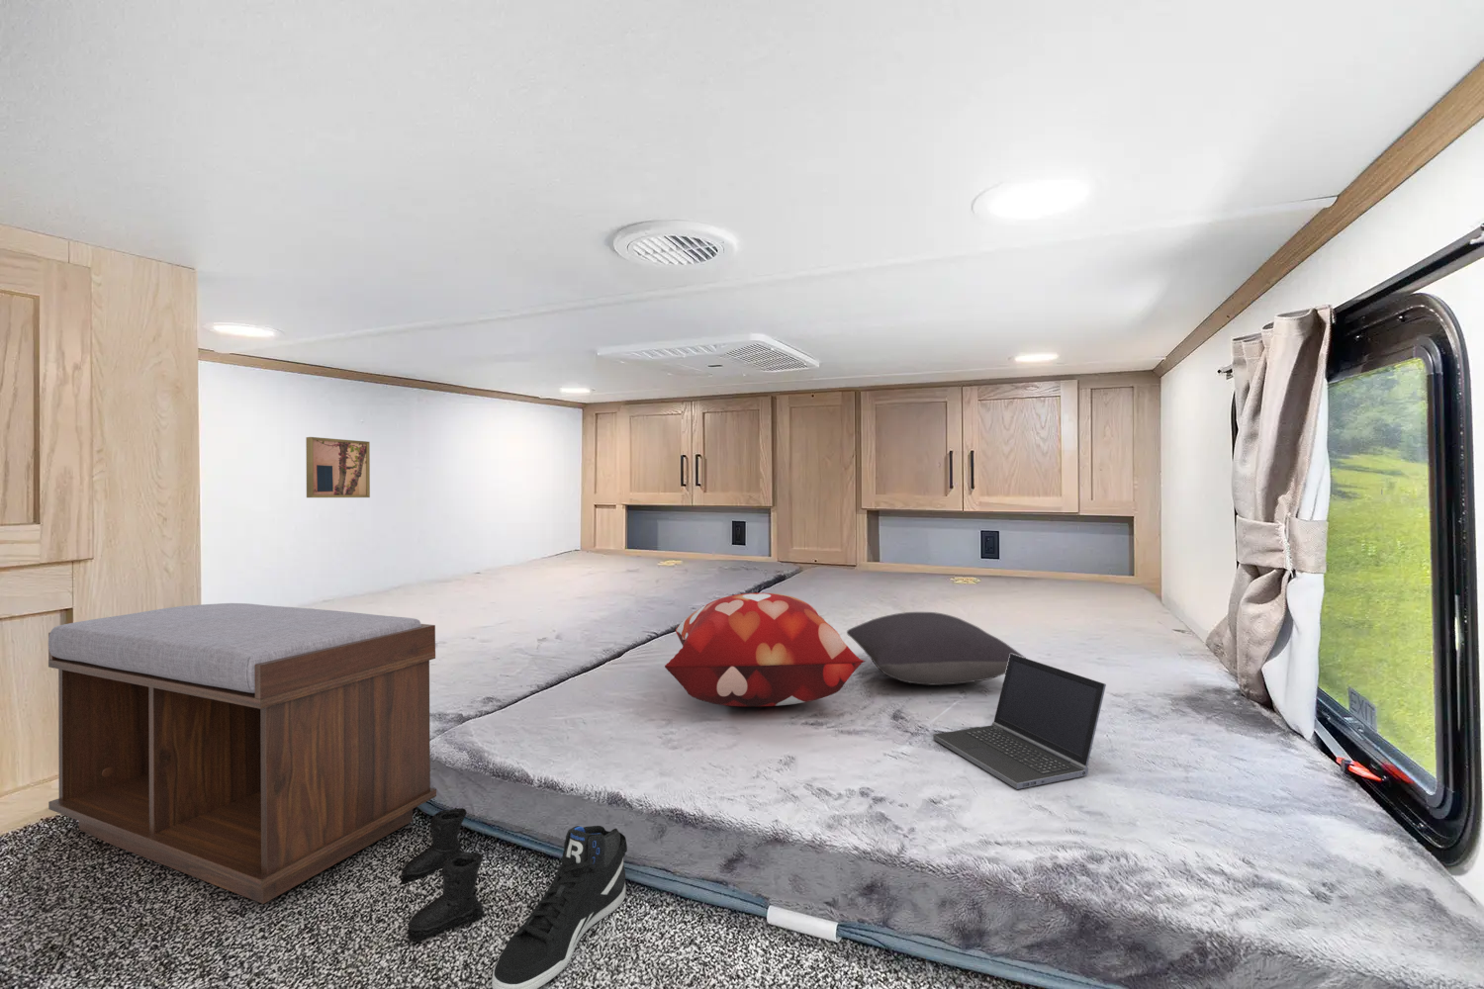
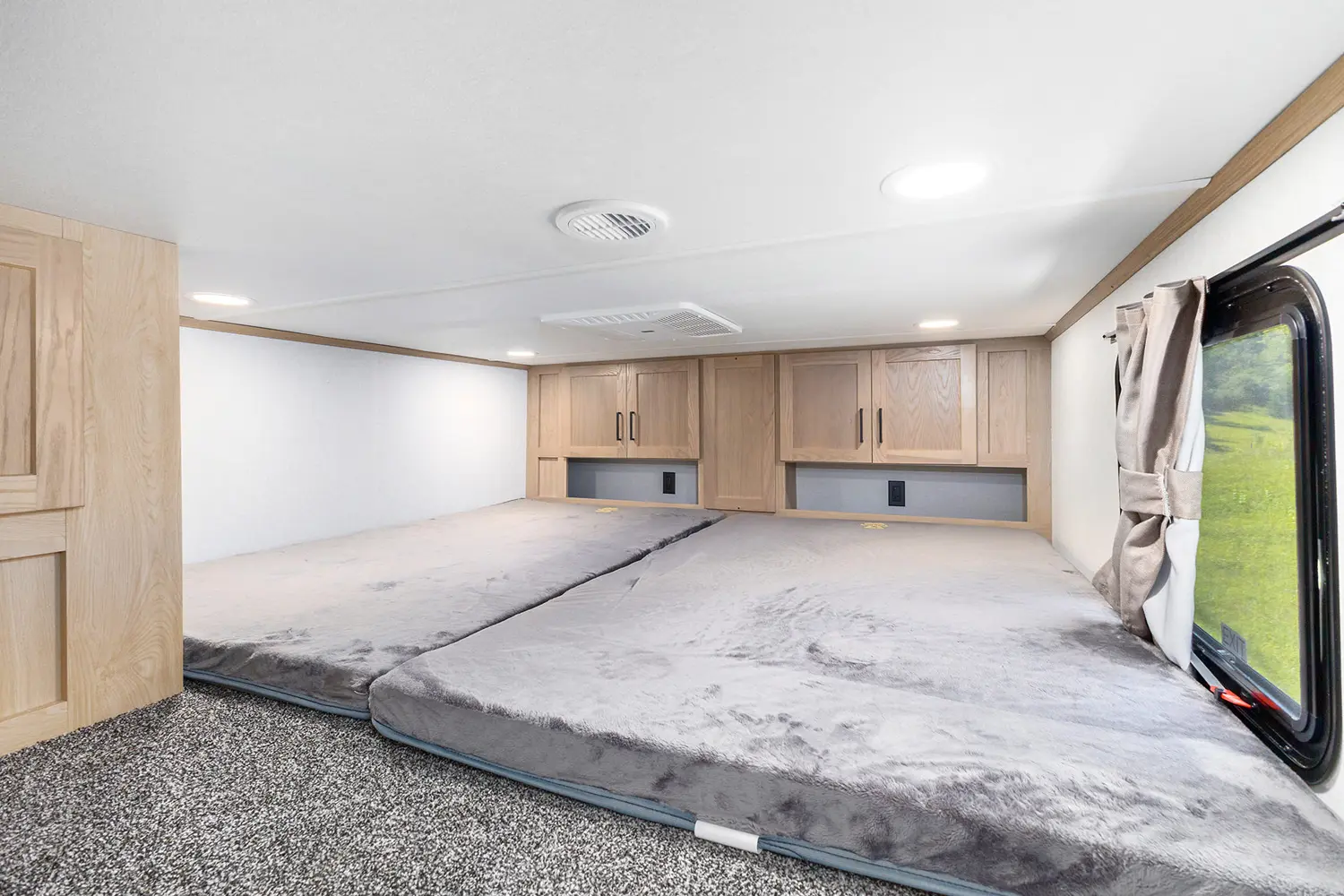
- laptop computer (1014, 713)
- wall art (338, 468)
- decorative pillow (760, 645)
- bench (243, 722)
- sneaker (561, 890)
- pillow (930, 647)
- boots (442, 863)
